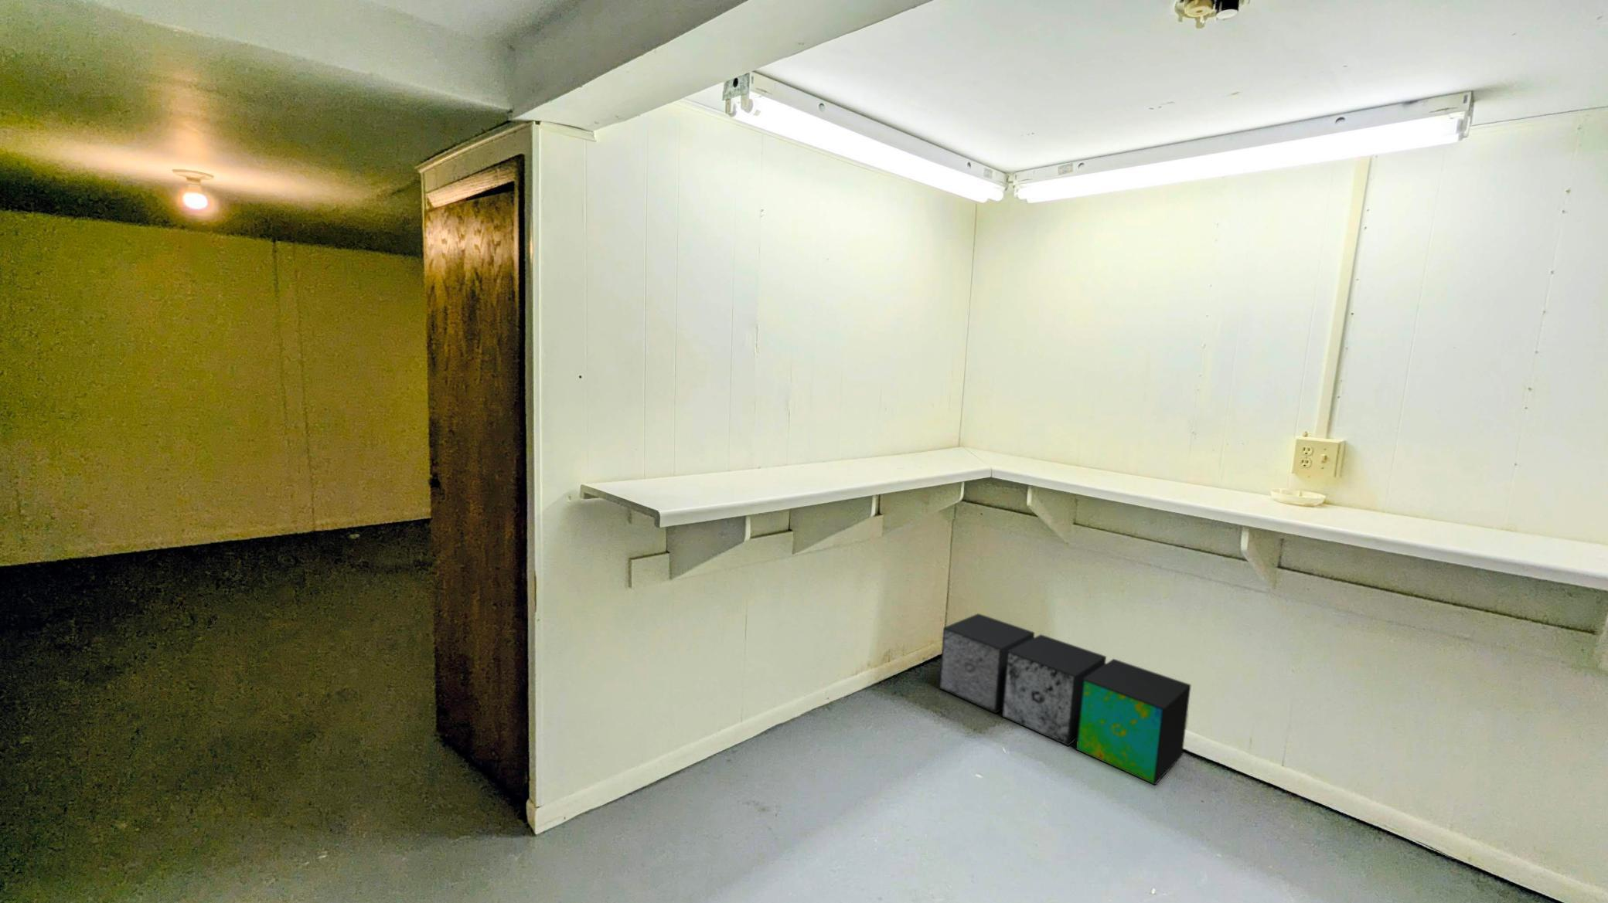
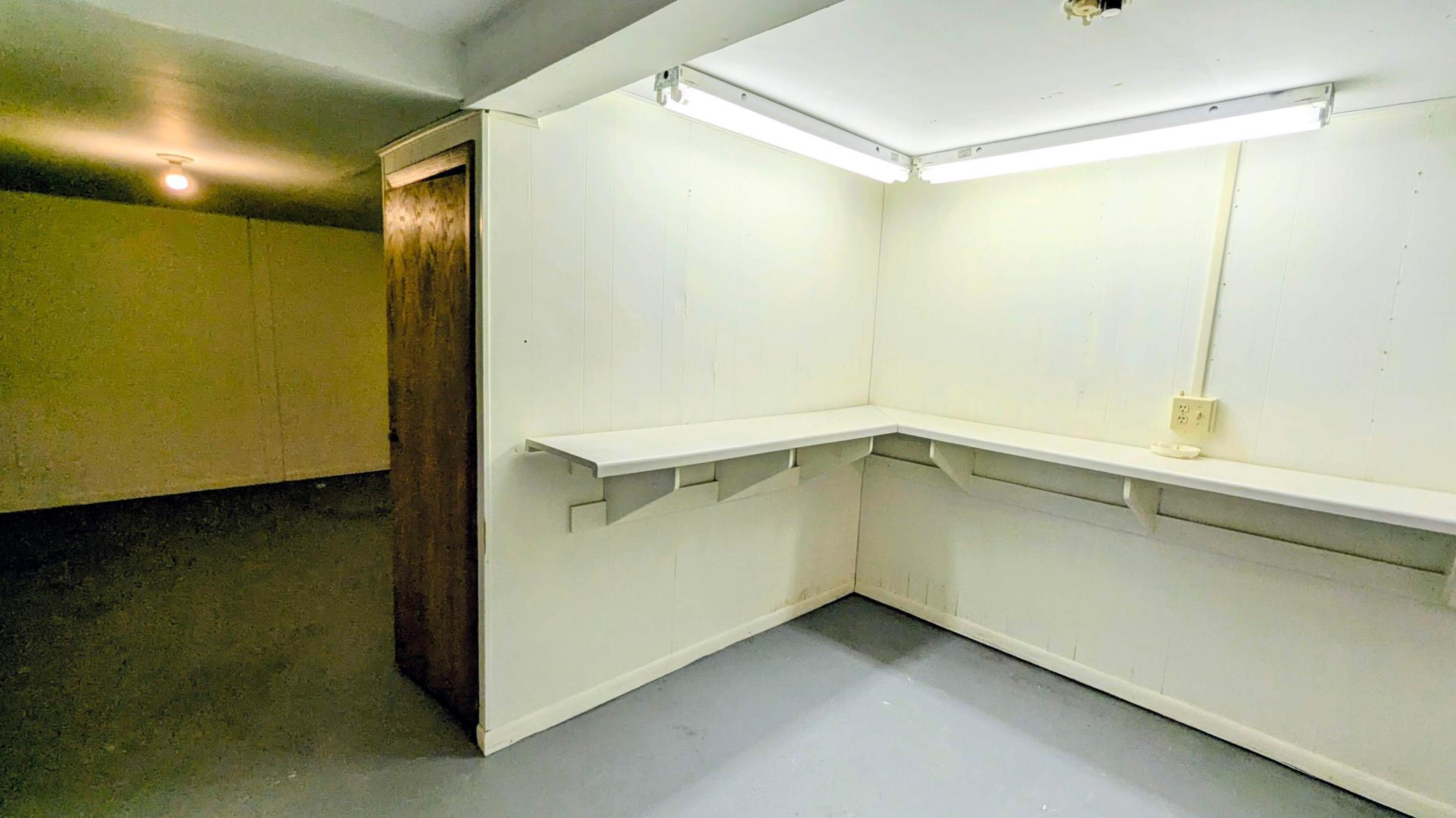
- storage boxes (1052, 686)
